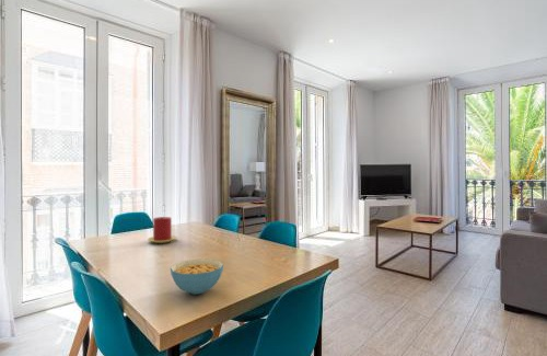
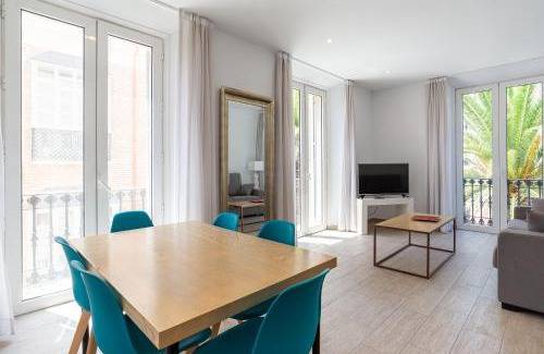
- candle (162, 229)
- cereal bowl (197, 278)
